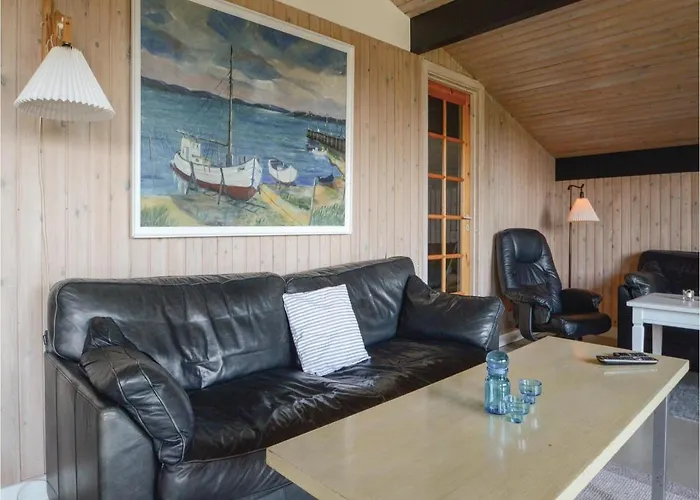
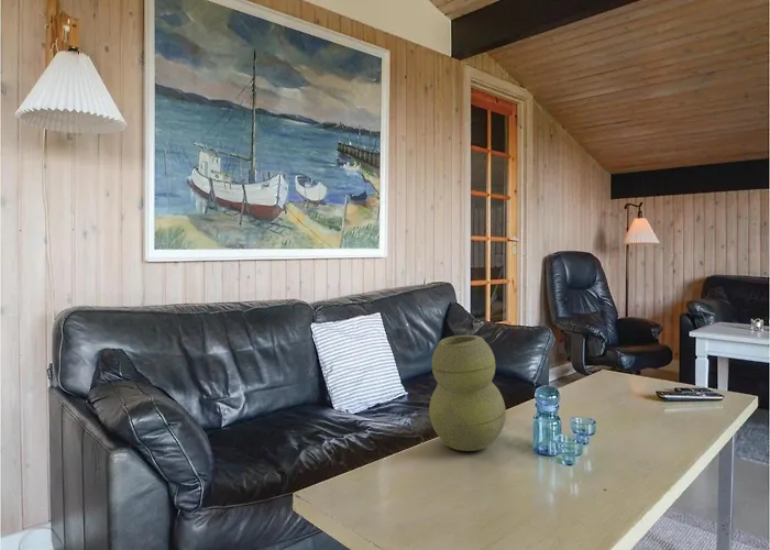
+ vase (465, 391)
